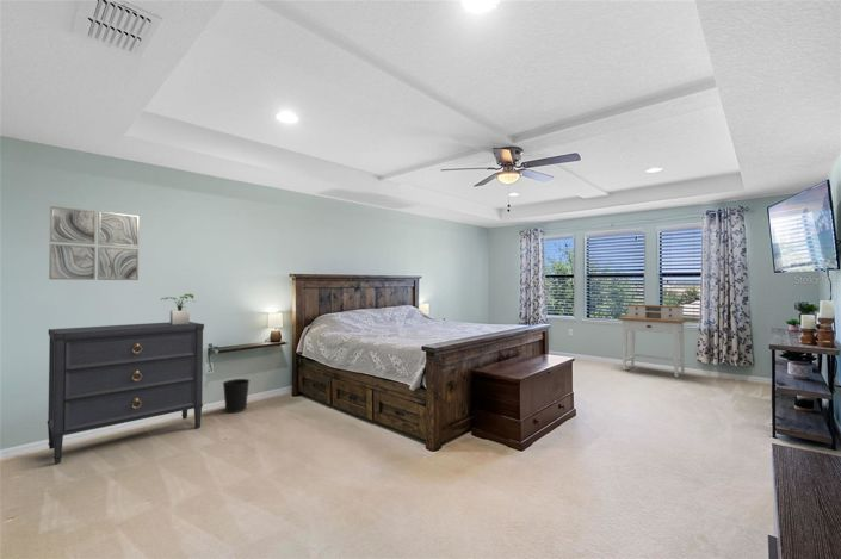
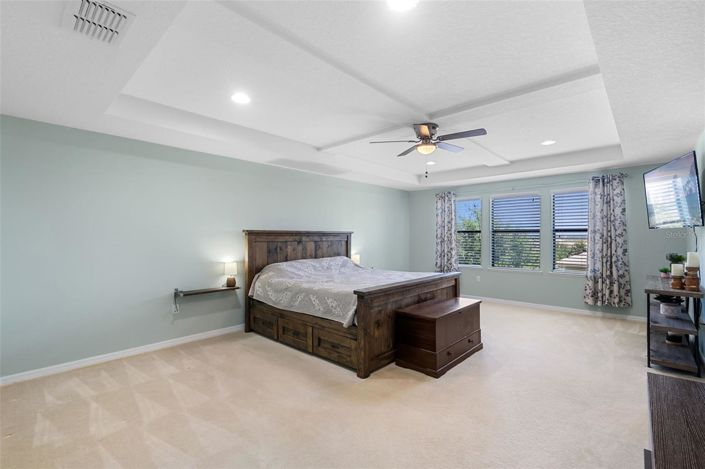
- wastebasket (235, 396)
- dresser (130, 381)
- wall art (98, 247)
- potted plant (179, 309)
- desk (653, 331)
